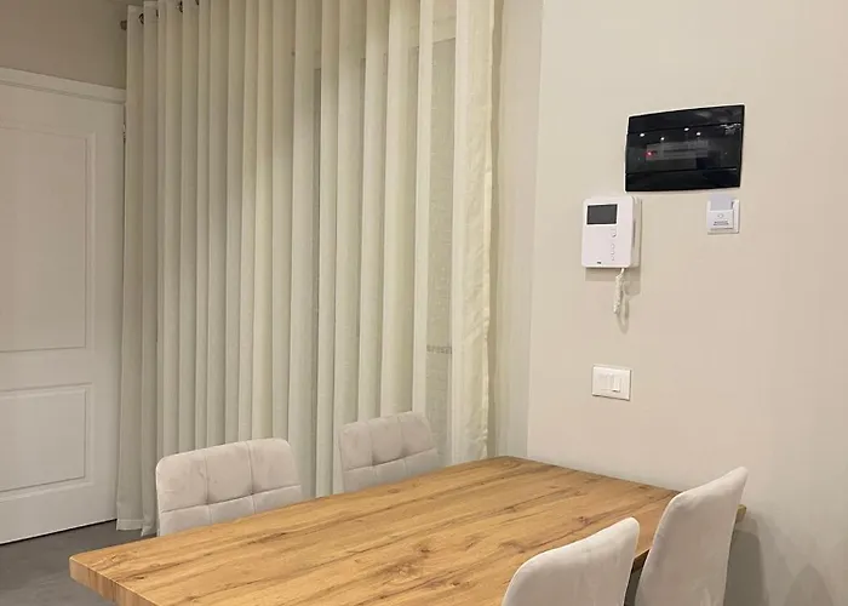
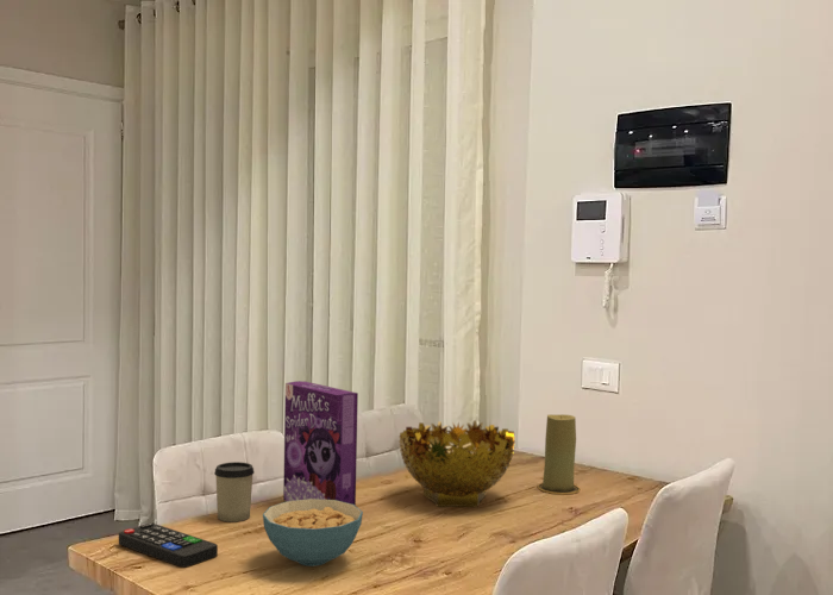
+ cereal box (319, 447)
+ cup (233, 491)
+ cereal bowl (312, 537)
+ remote control (167, 543)
+ candle (559, 452)
+ decorative bowl (456, 462)
